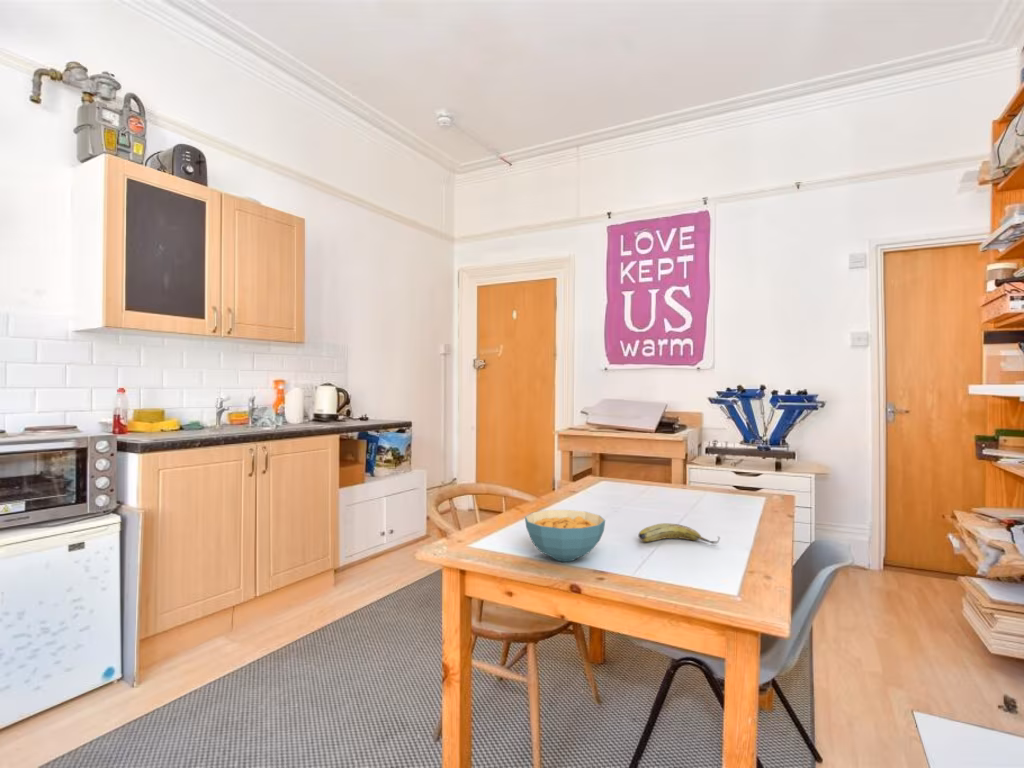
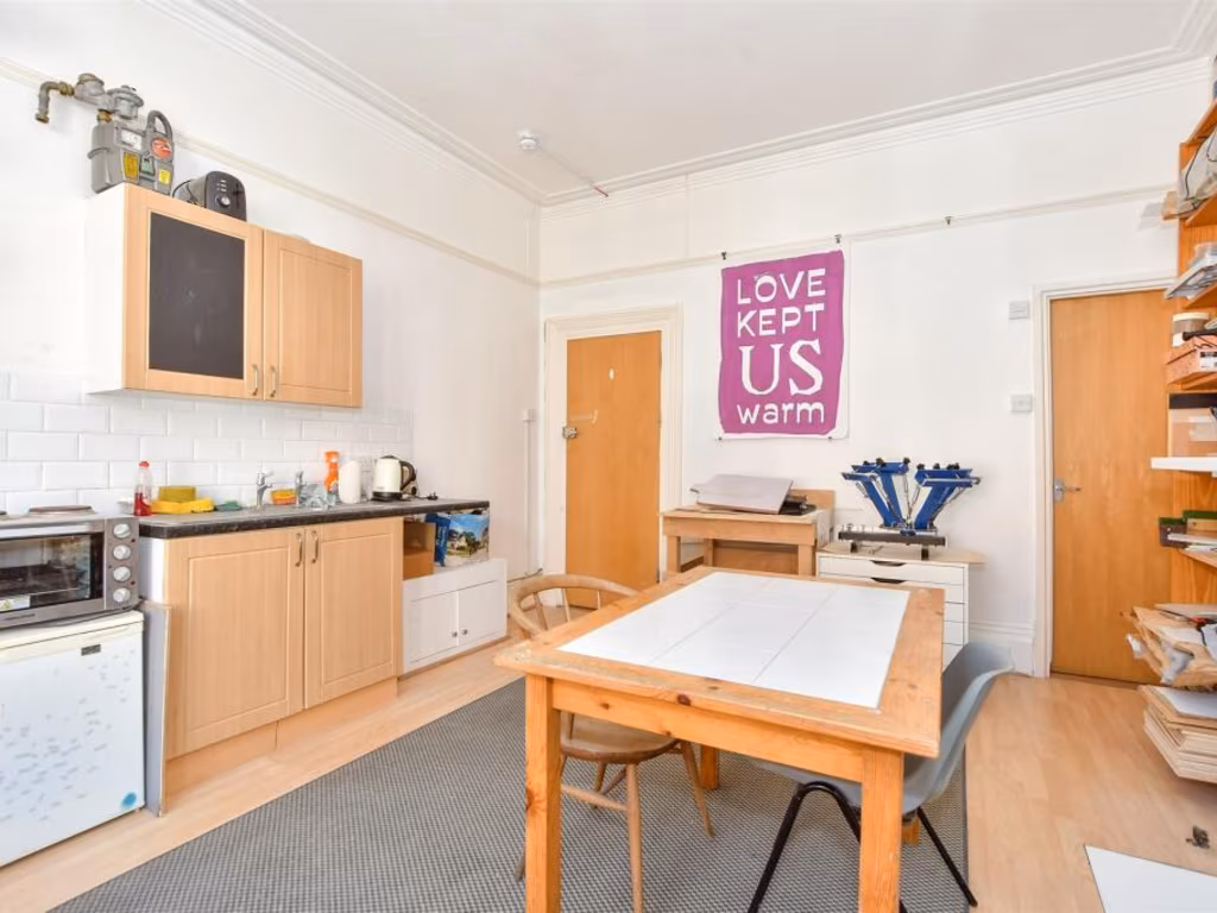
- cereal bowl (564, 538)
- fruit (674, 533)
